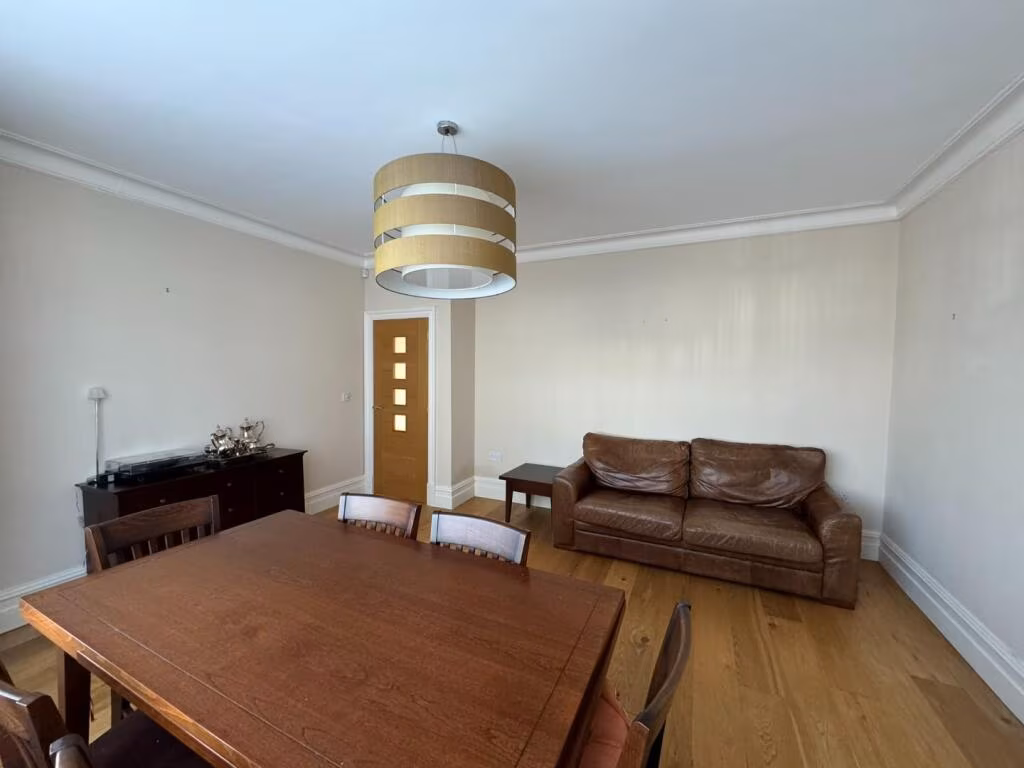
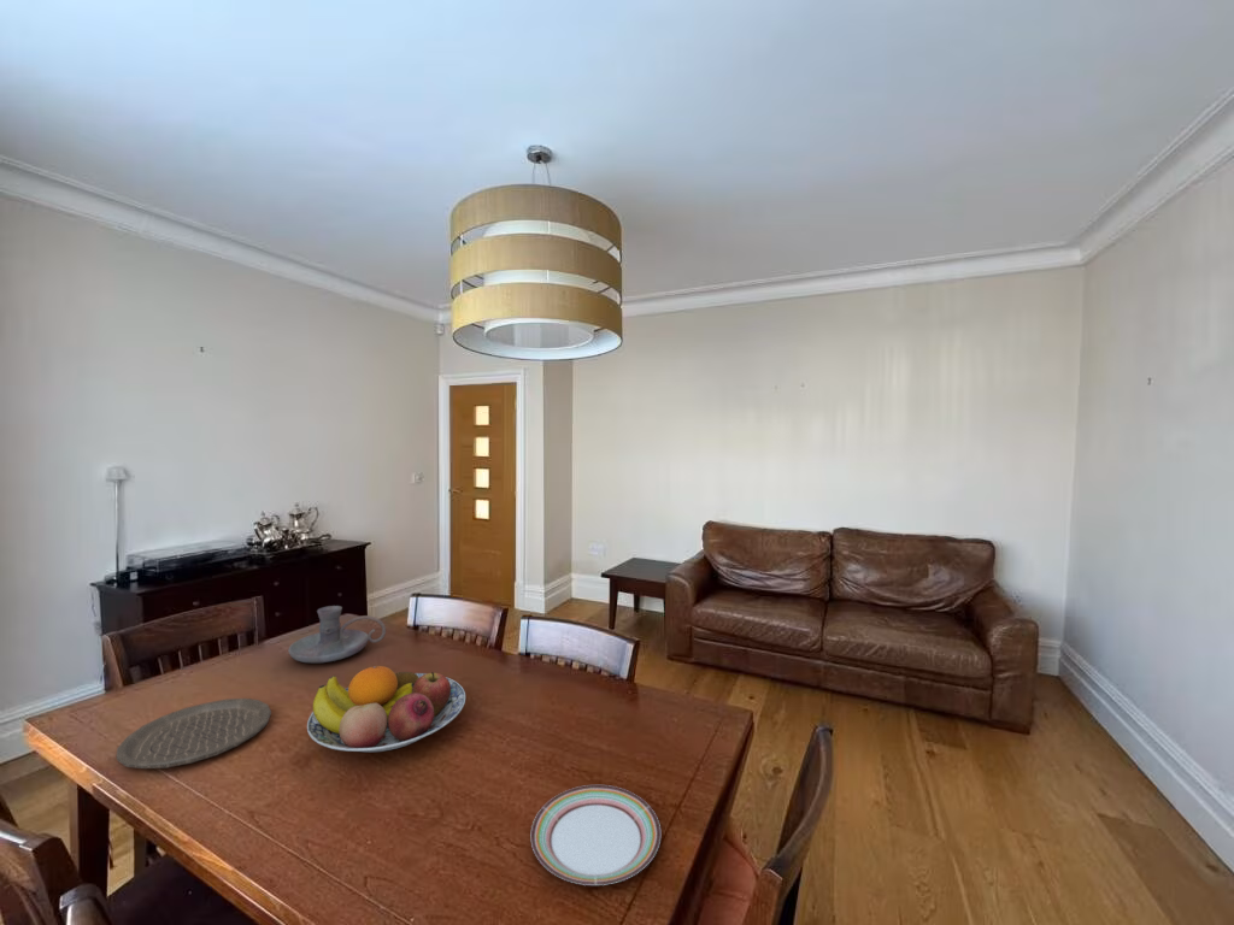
+ plate (199, 731)
+ candle holder (339, 630)
+ fruit bowl (390, 700)
+ plate (595, 833)
